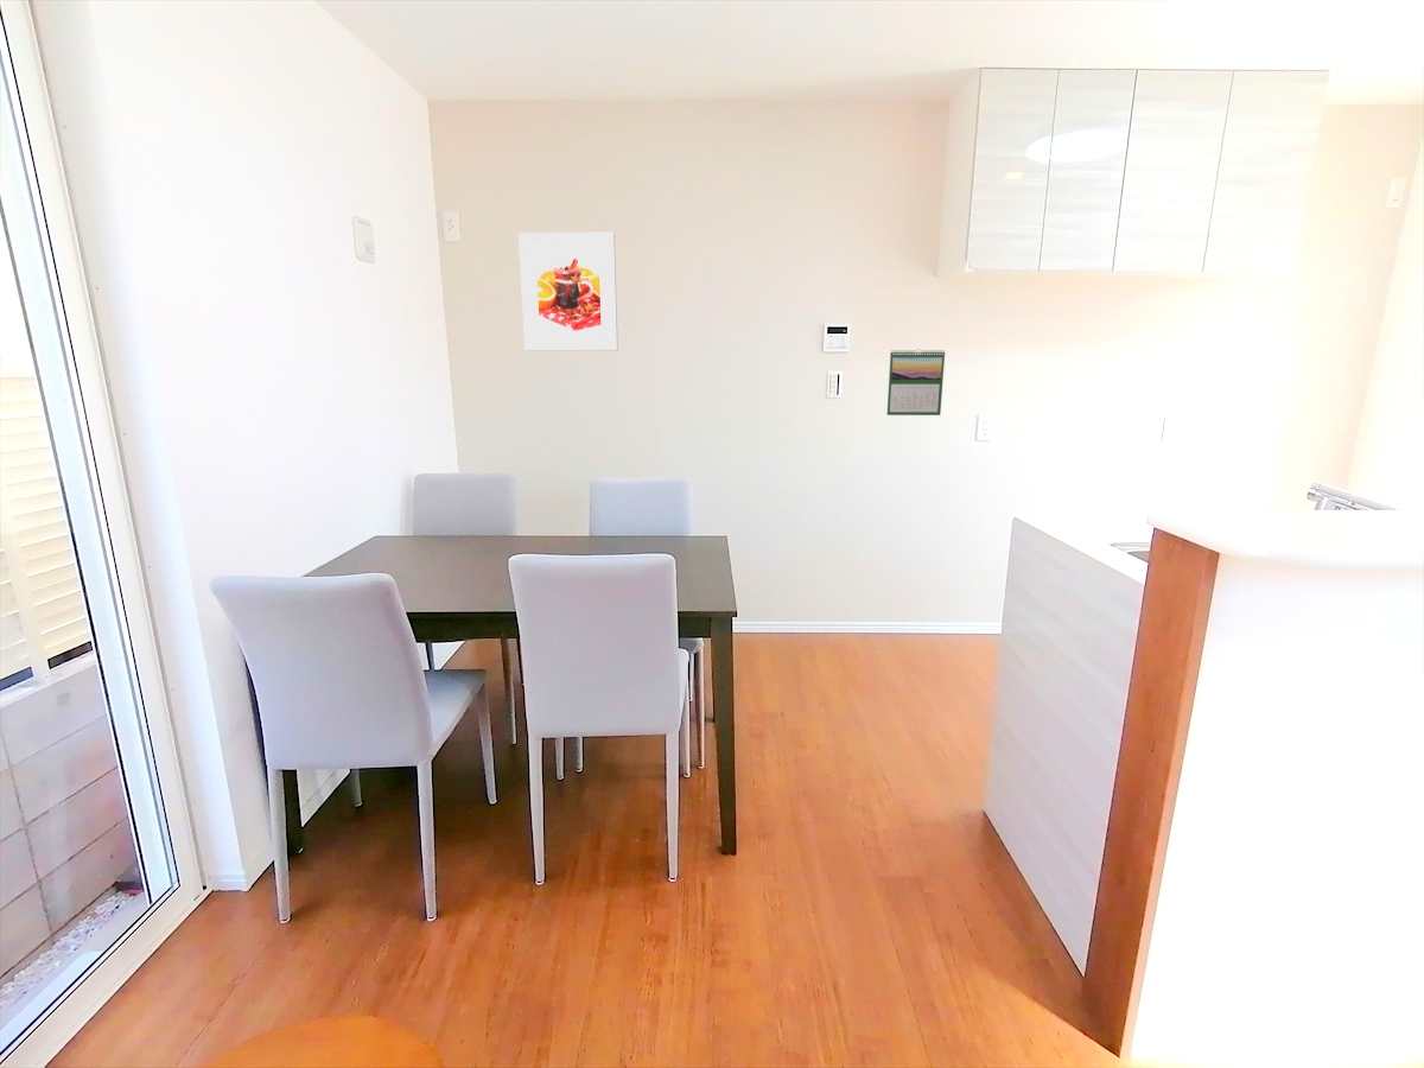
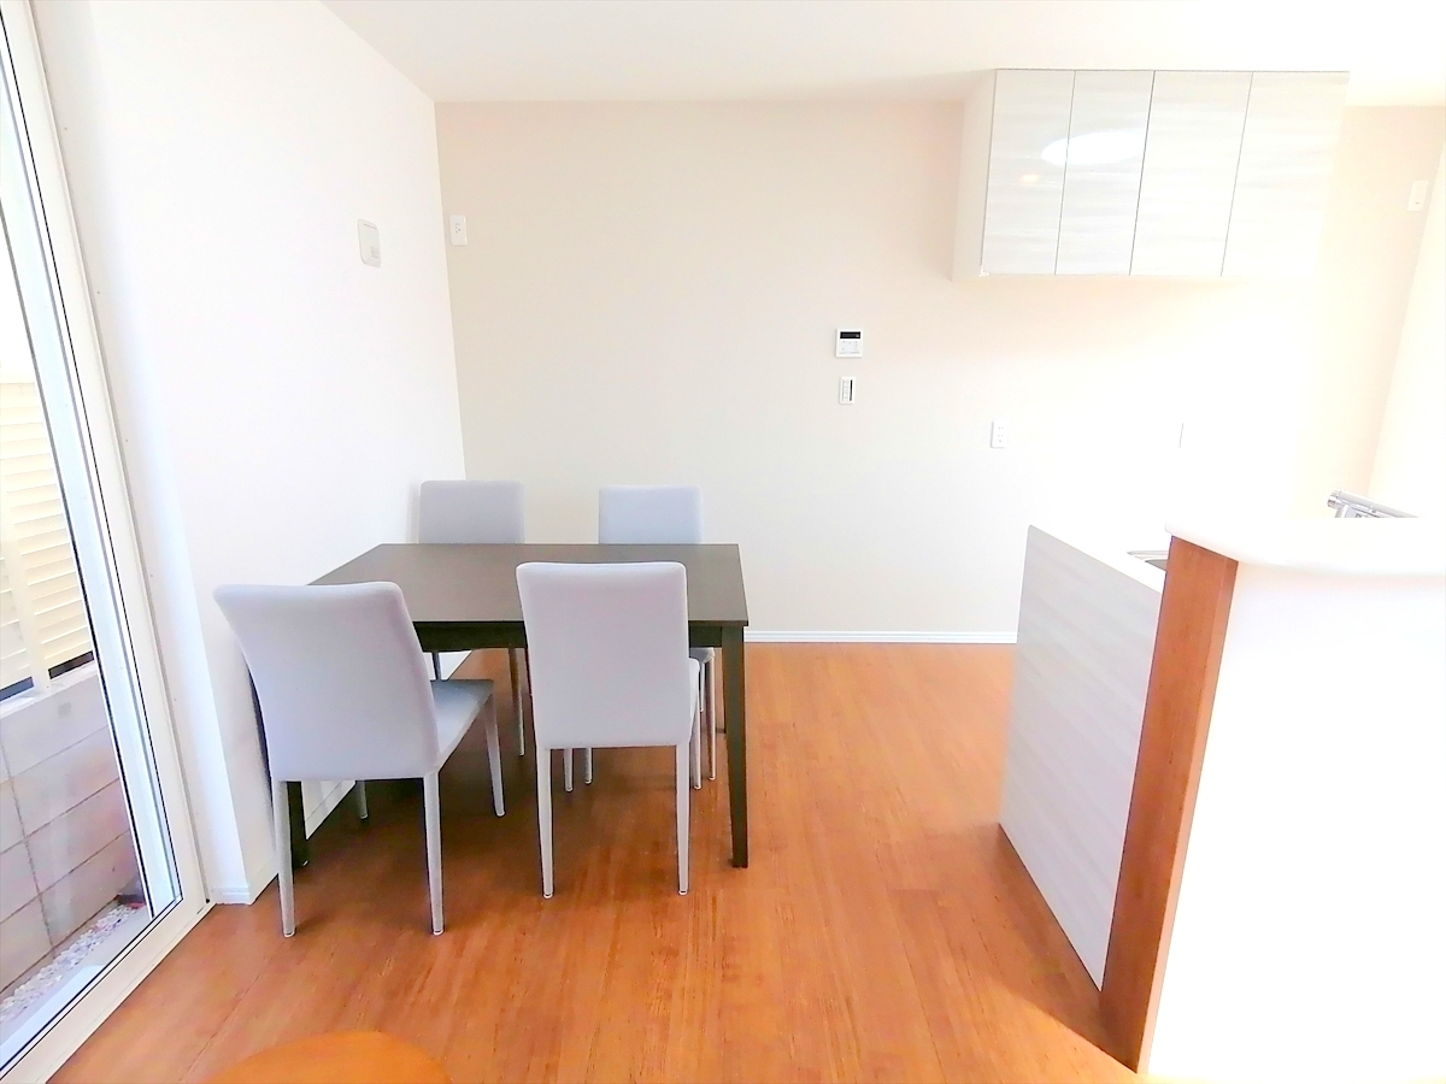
- calendar (915, 382)
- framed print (568, 292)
